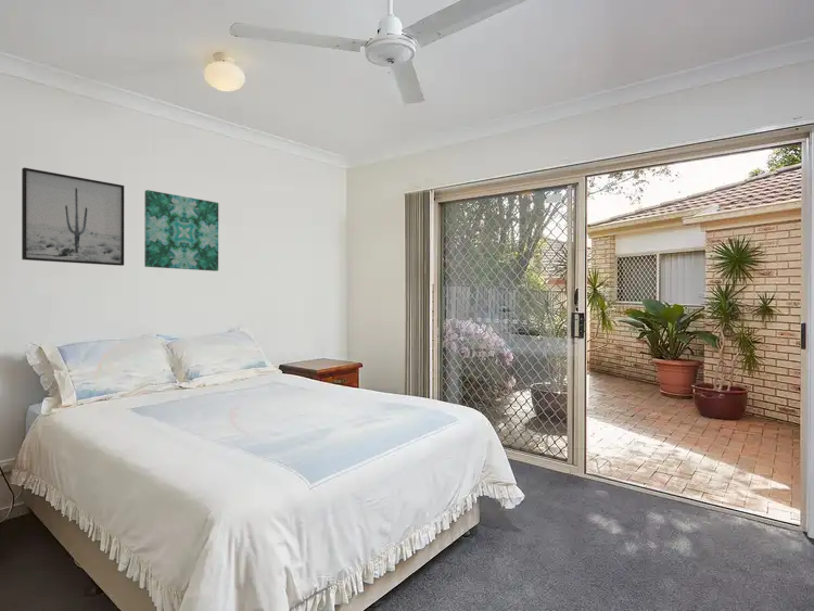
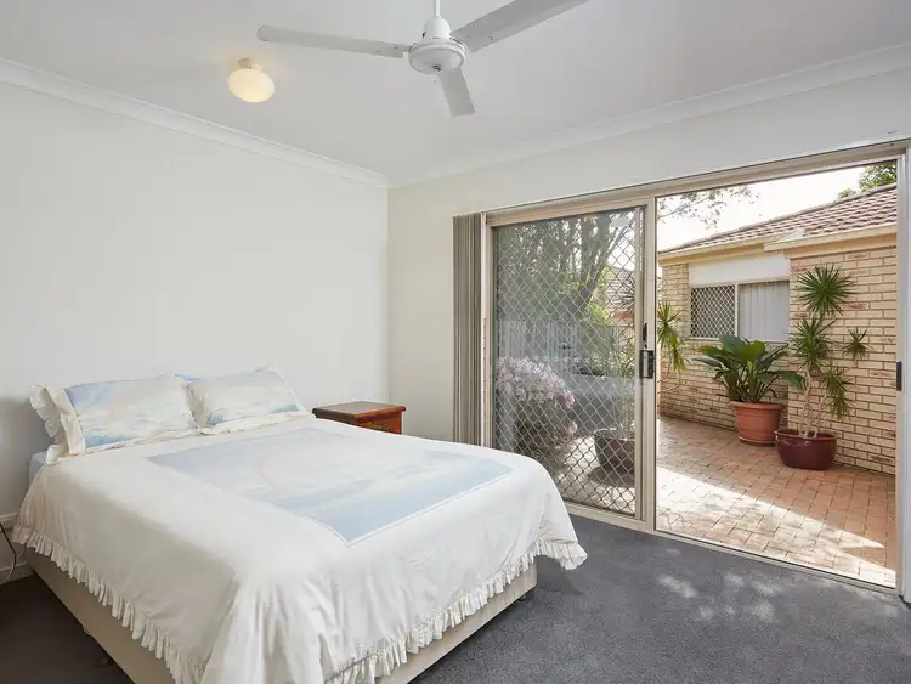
- wall art (76, 219)
- wall art (183, 232)
